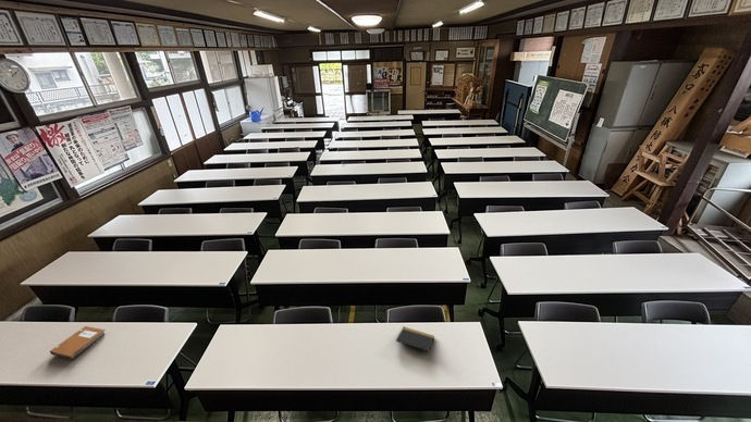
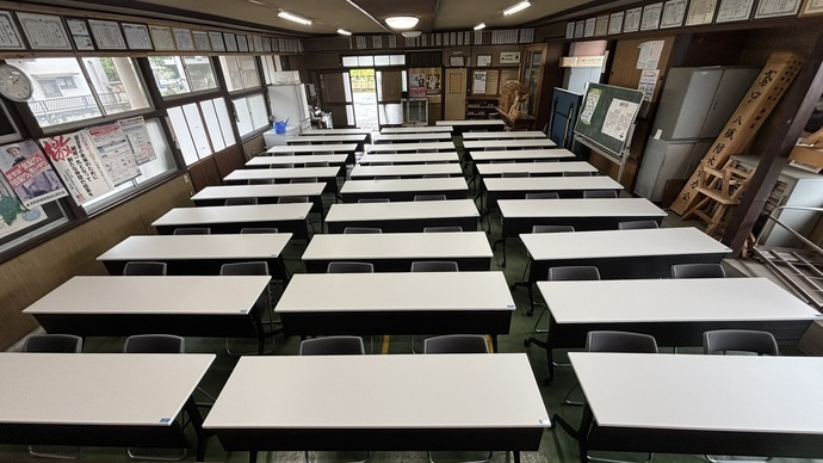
- notepad (415, 338)
- notebook (79, 340)
